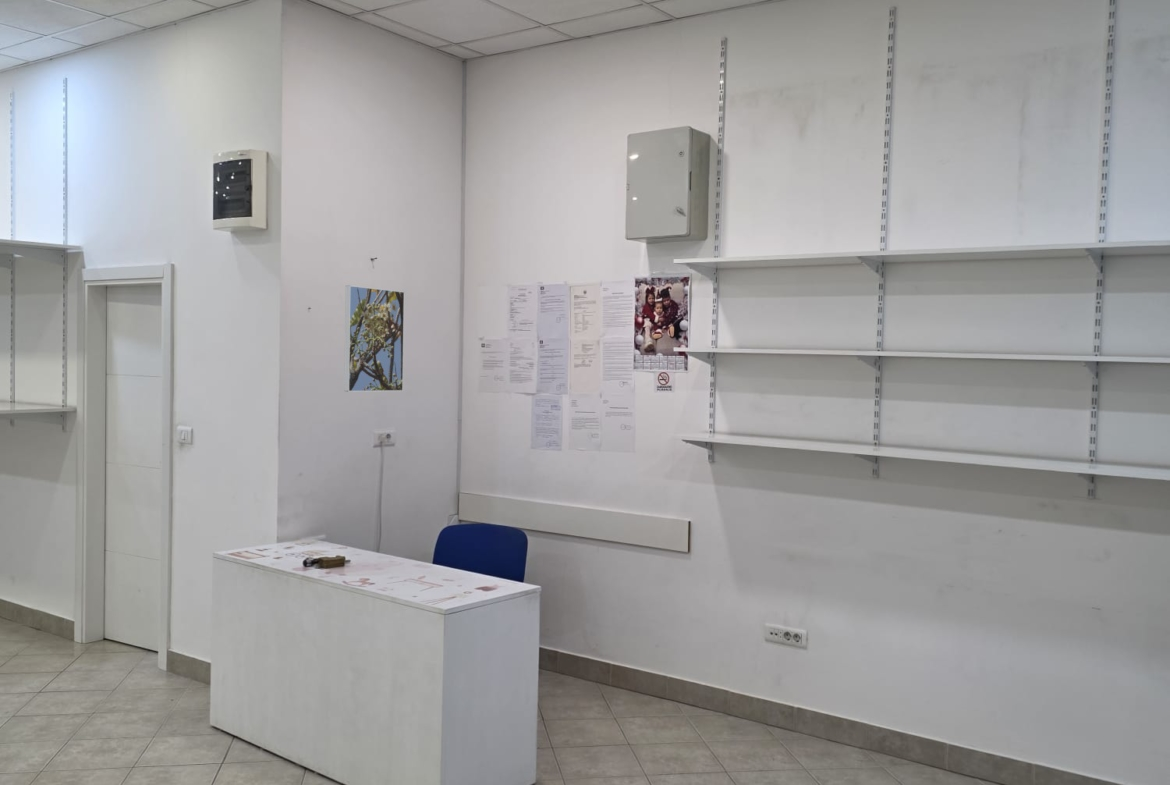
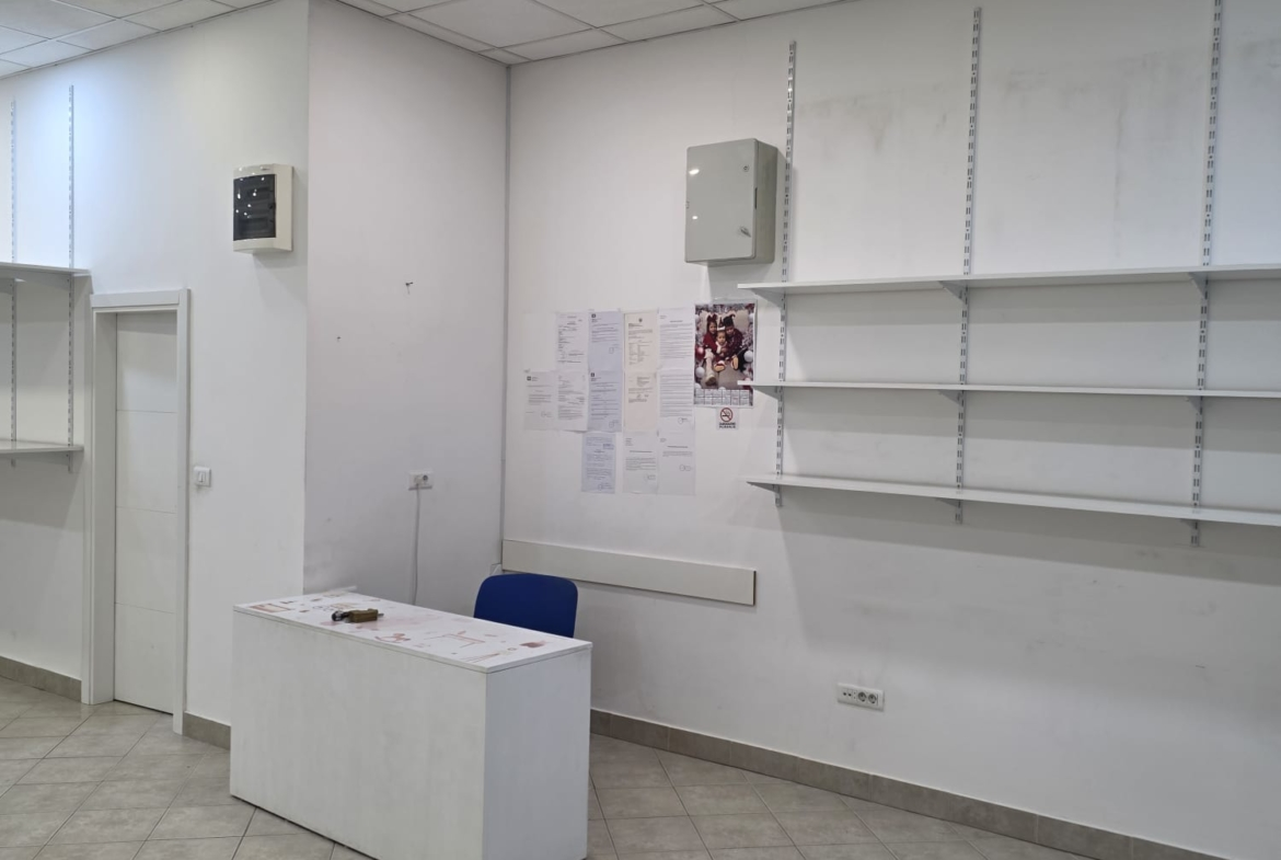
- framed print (375, 340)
